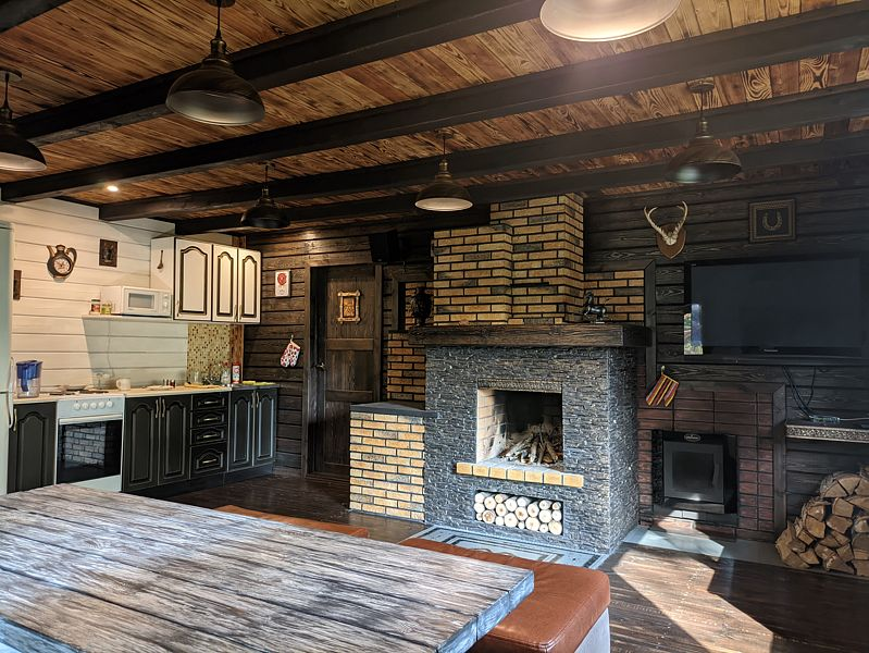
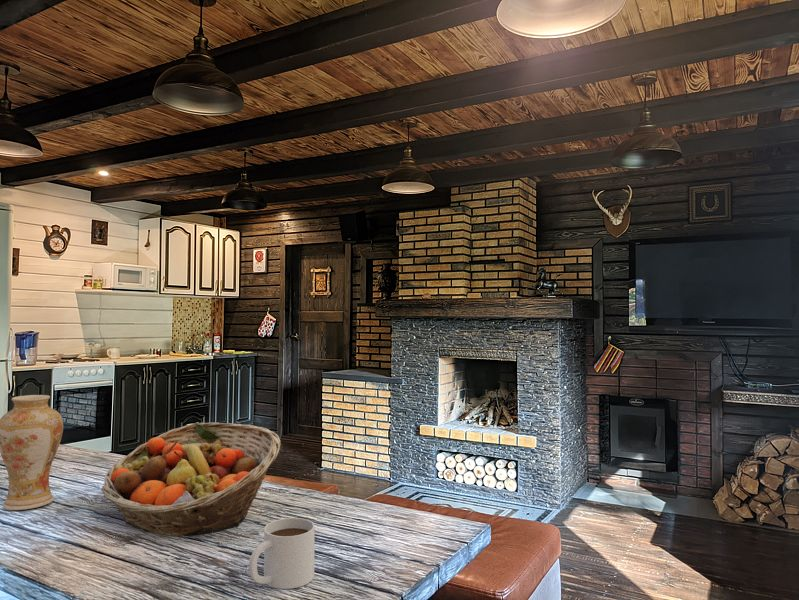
+ vase (30, 450)
+ mug (280, 555)
+ fruit basket (193, 474)
